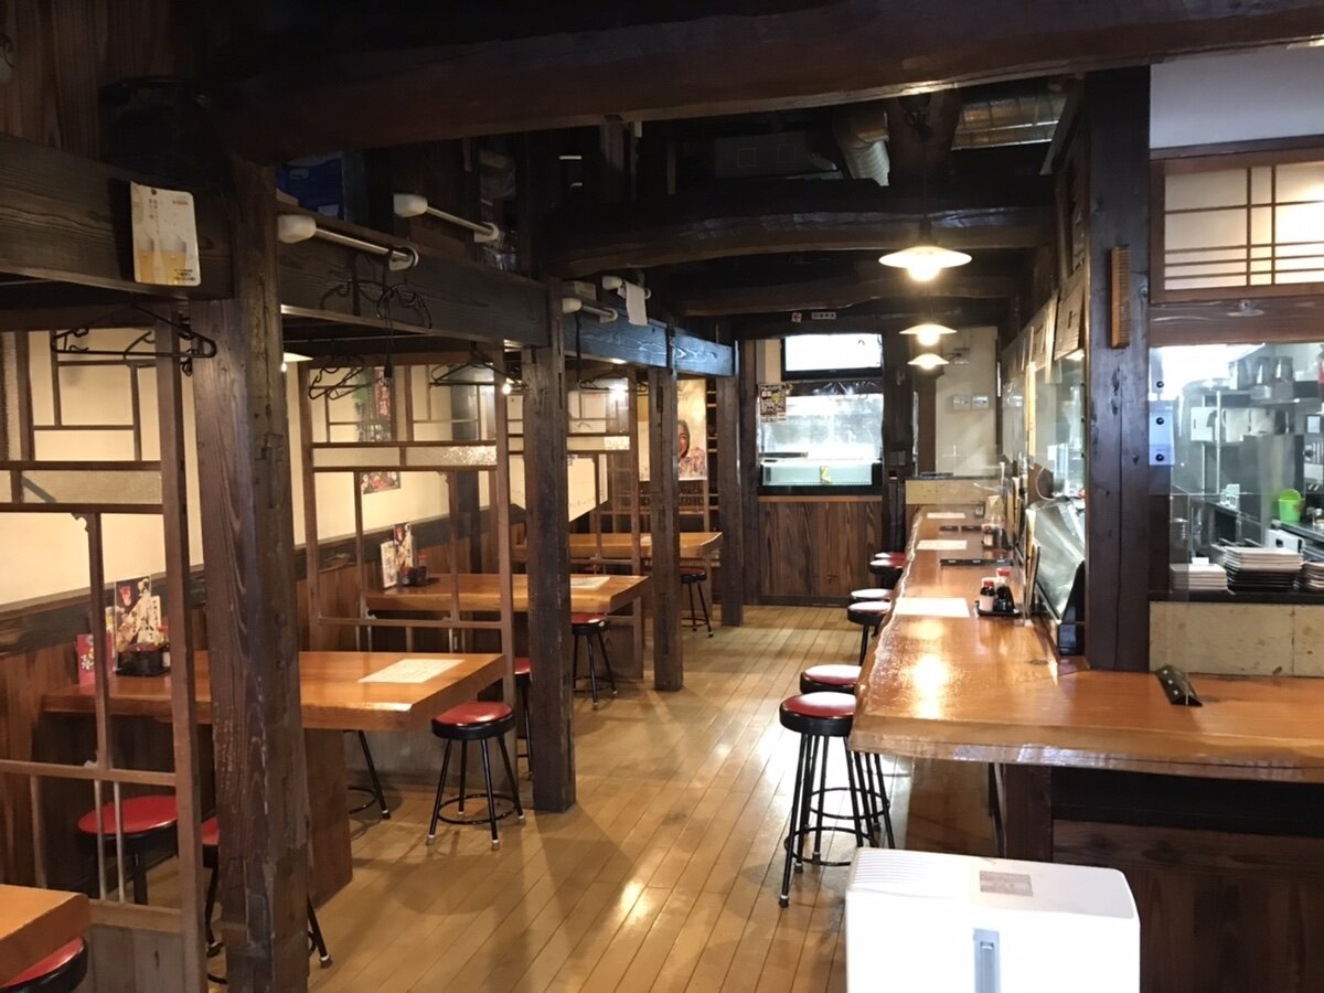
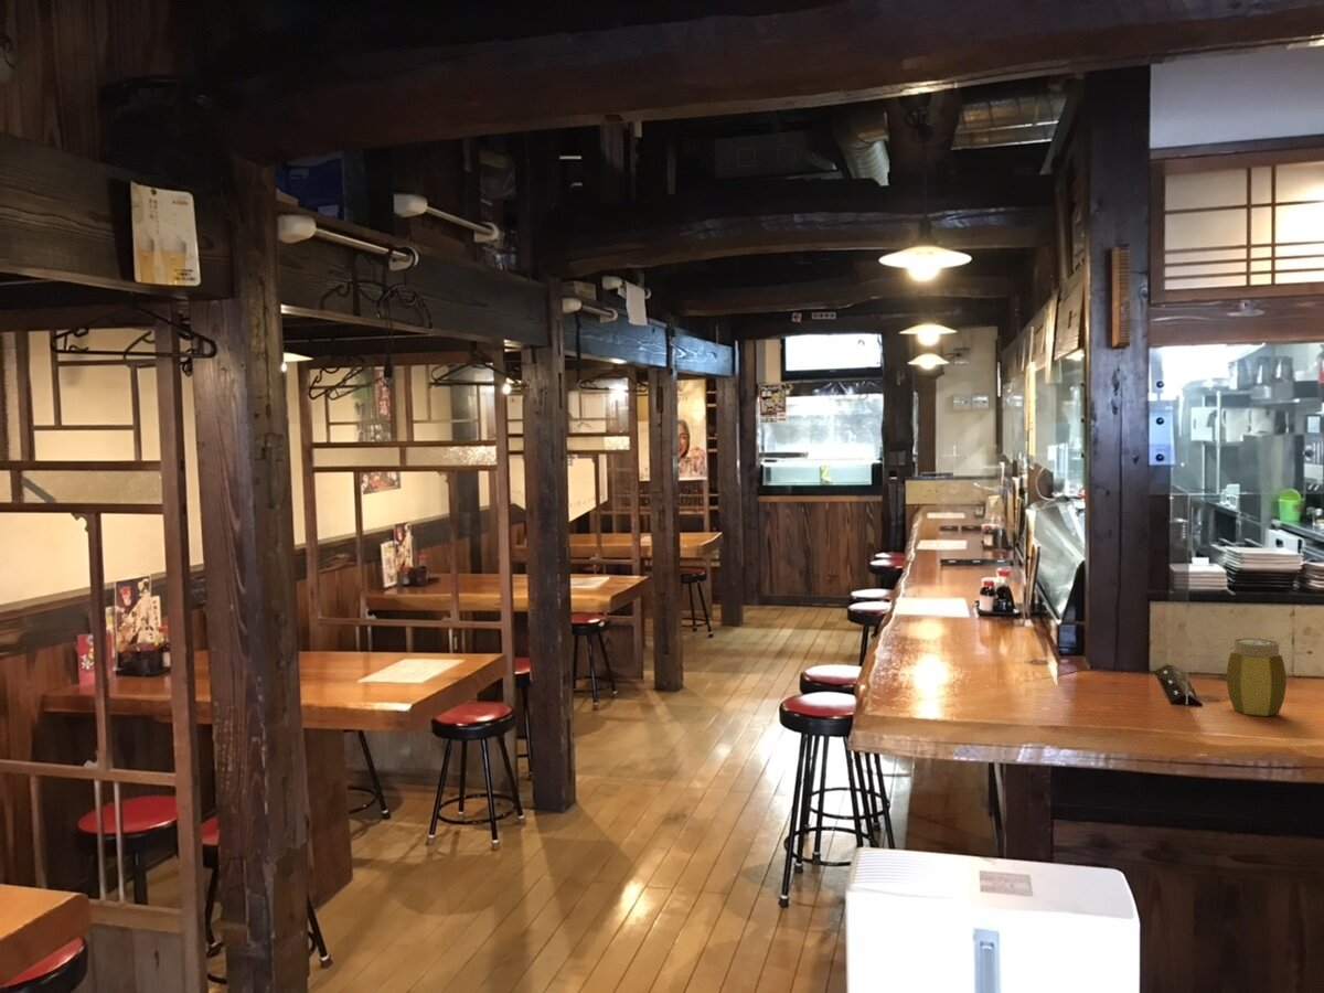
+ jar (1256, 676)
